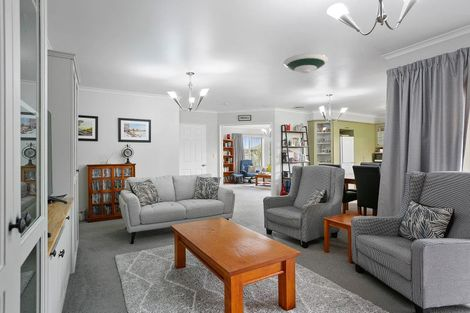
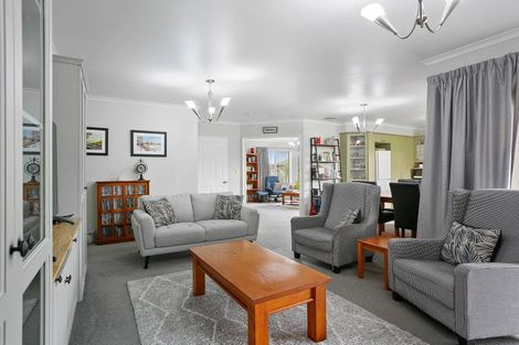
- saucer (305, 67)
